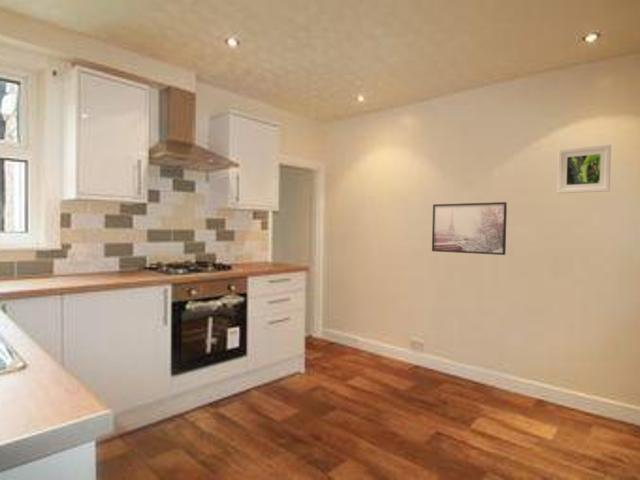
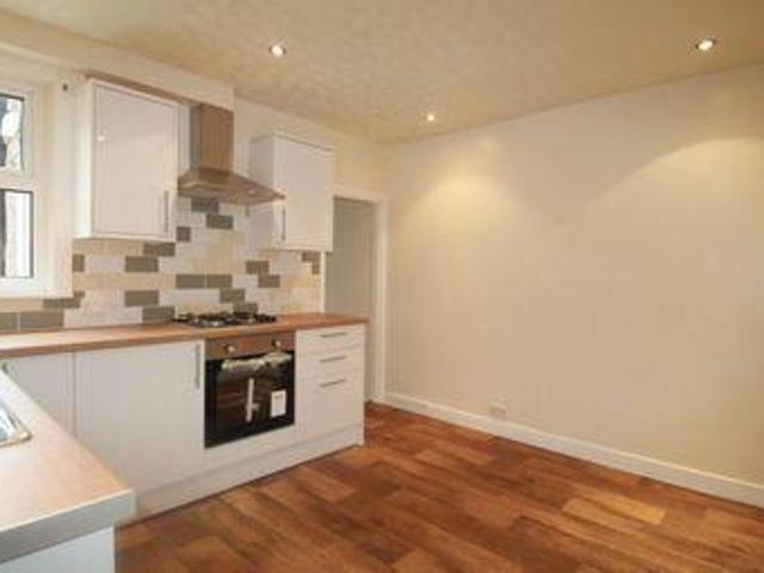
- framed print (583, 169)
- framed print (467, 228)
